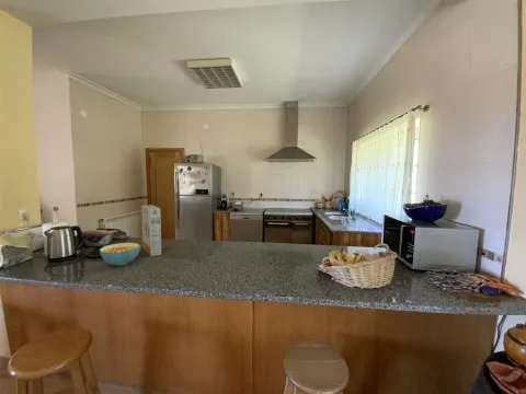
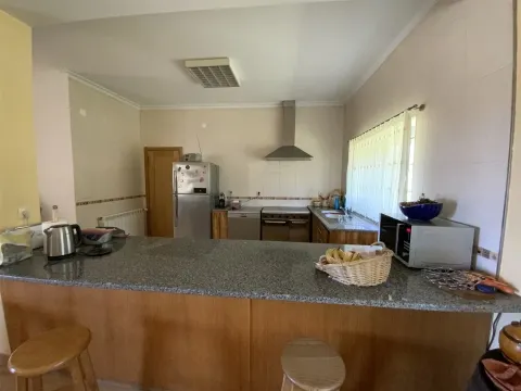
- cereal bowl (121, 255)
- cereal box (151, 229)
